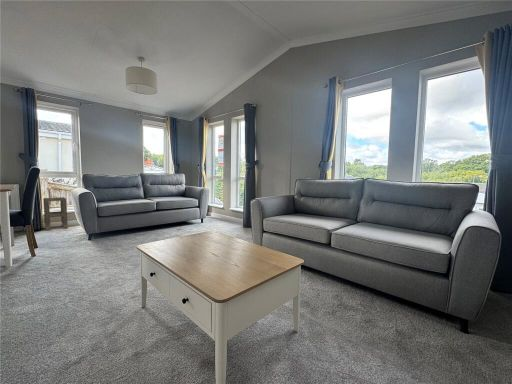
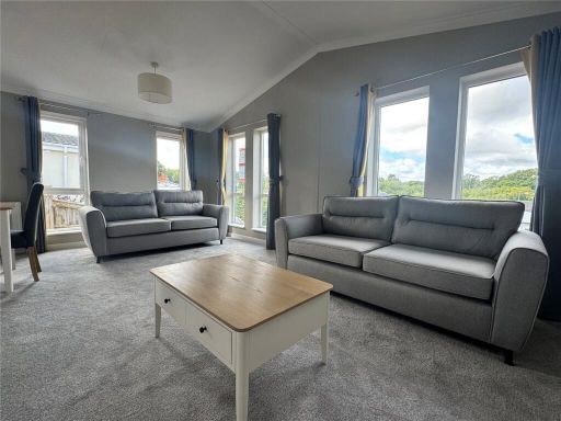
- side table (55, 213)
